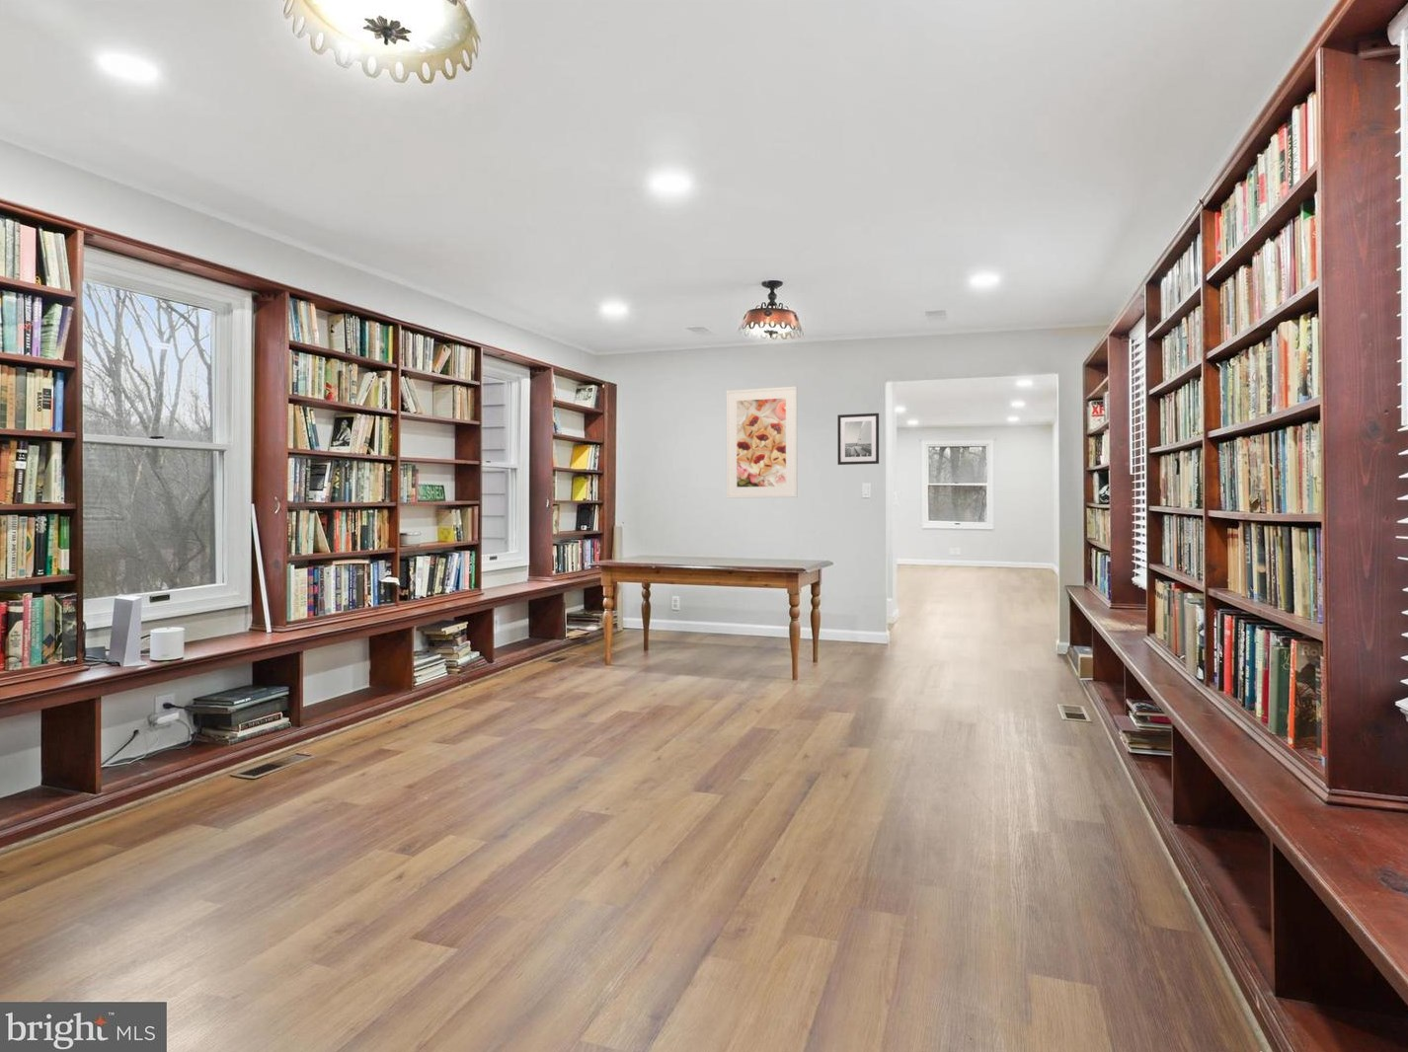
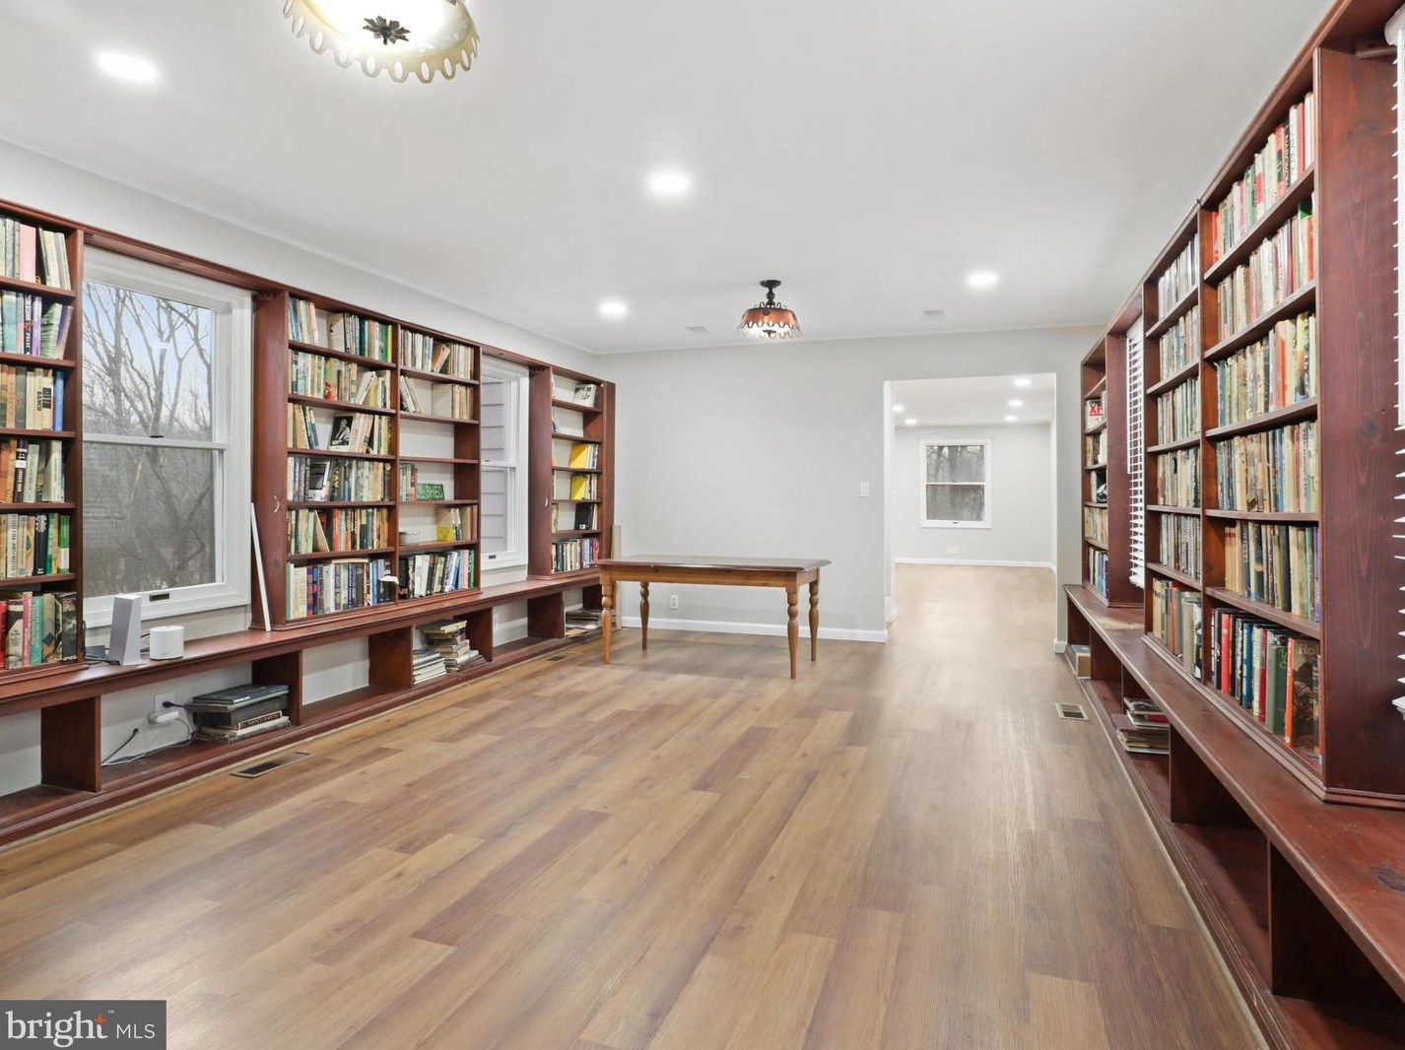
- wall art (858, 439)
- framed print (760, 443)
